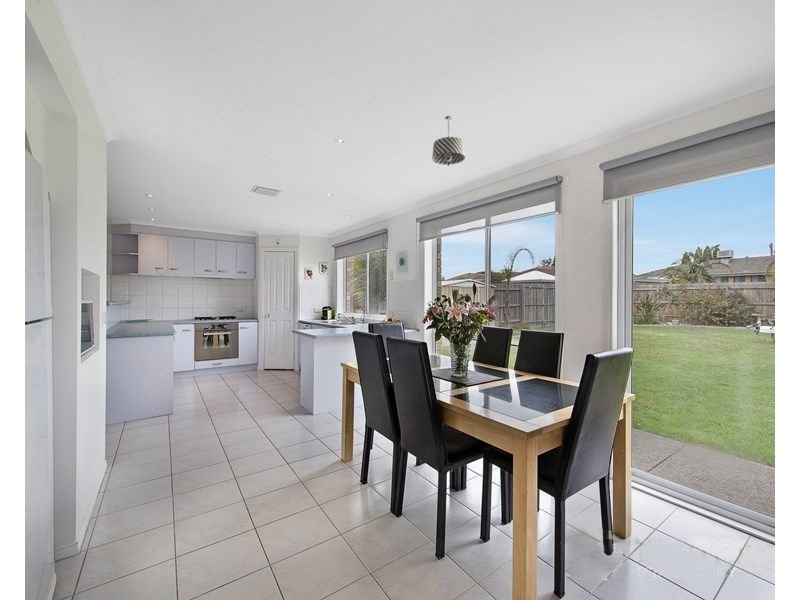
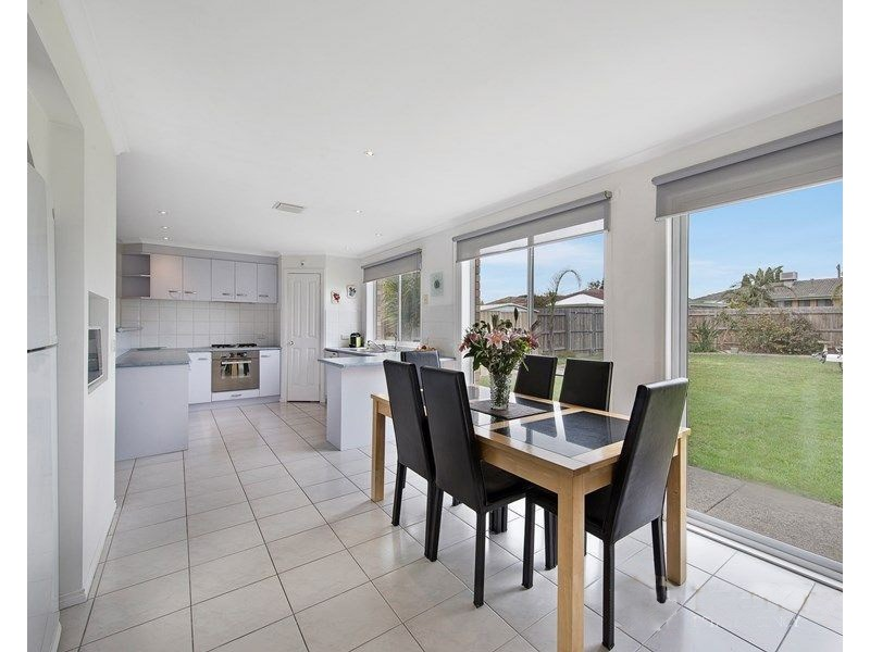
- pendant light (448, 141)
